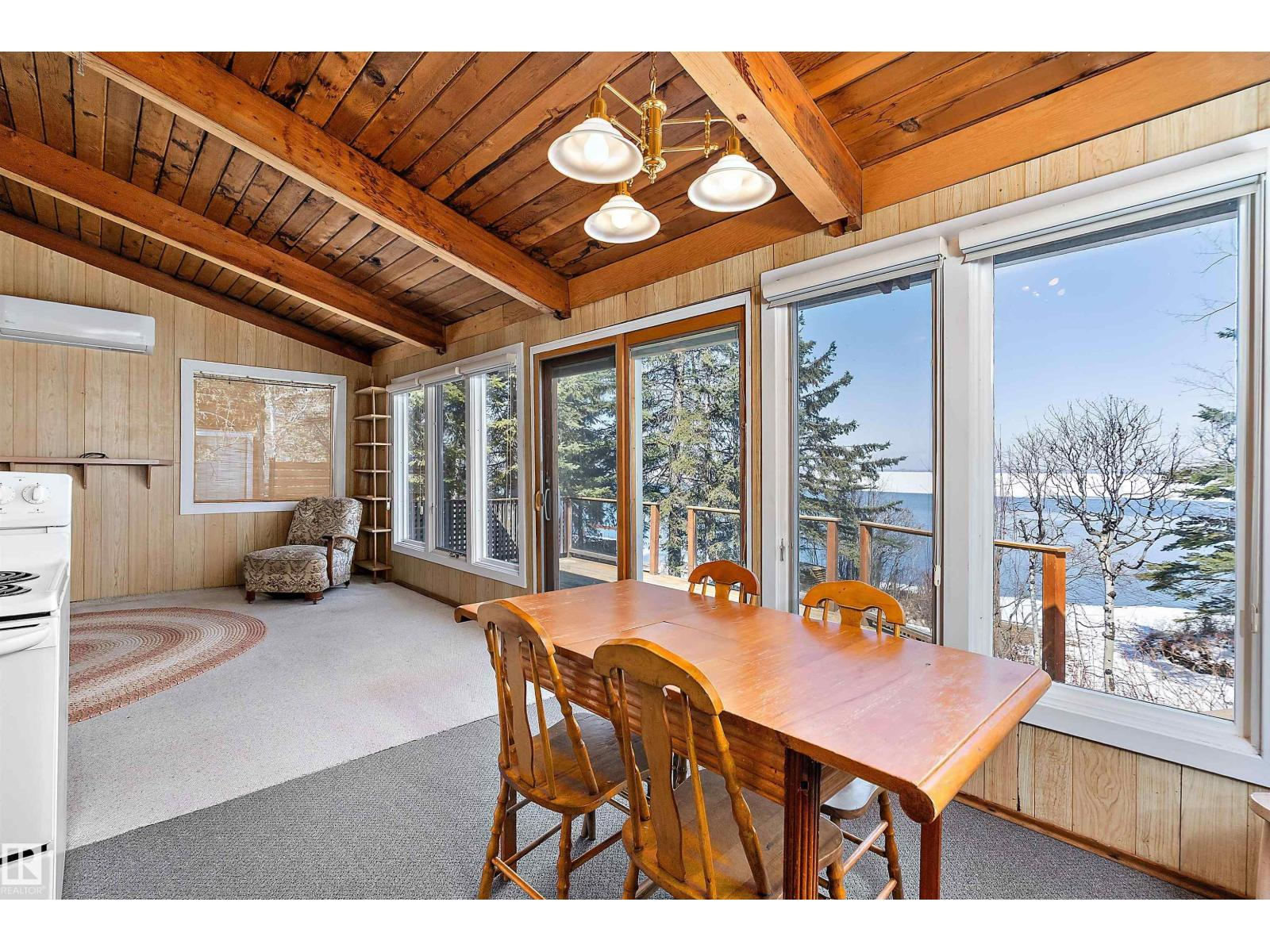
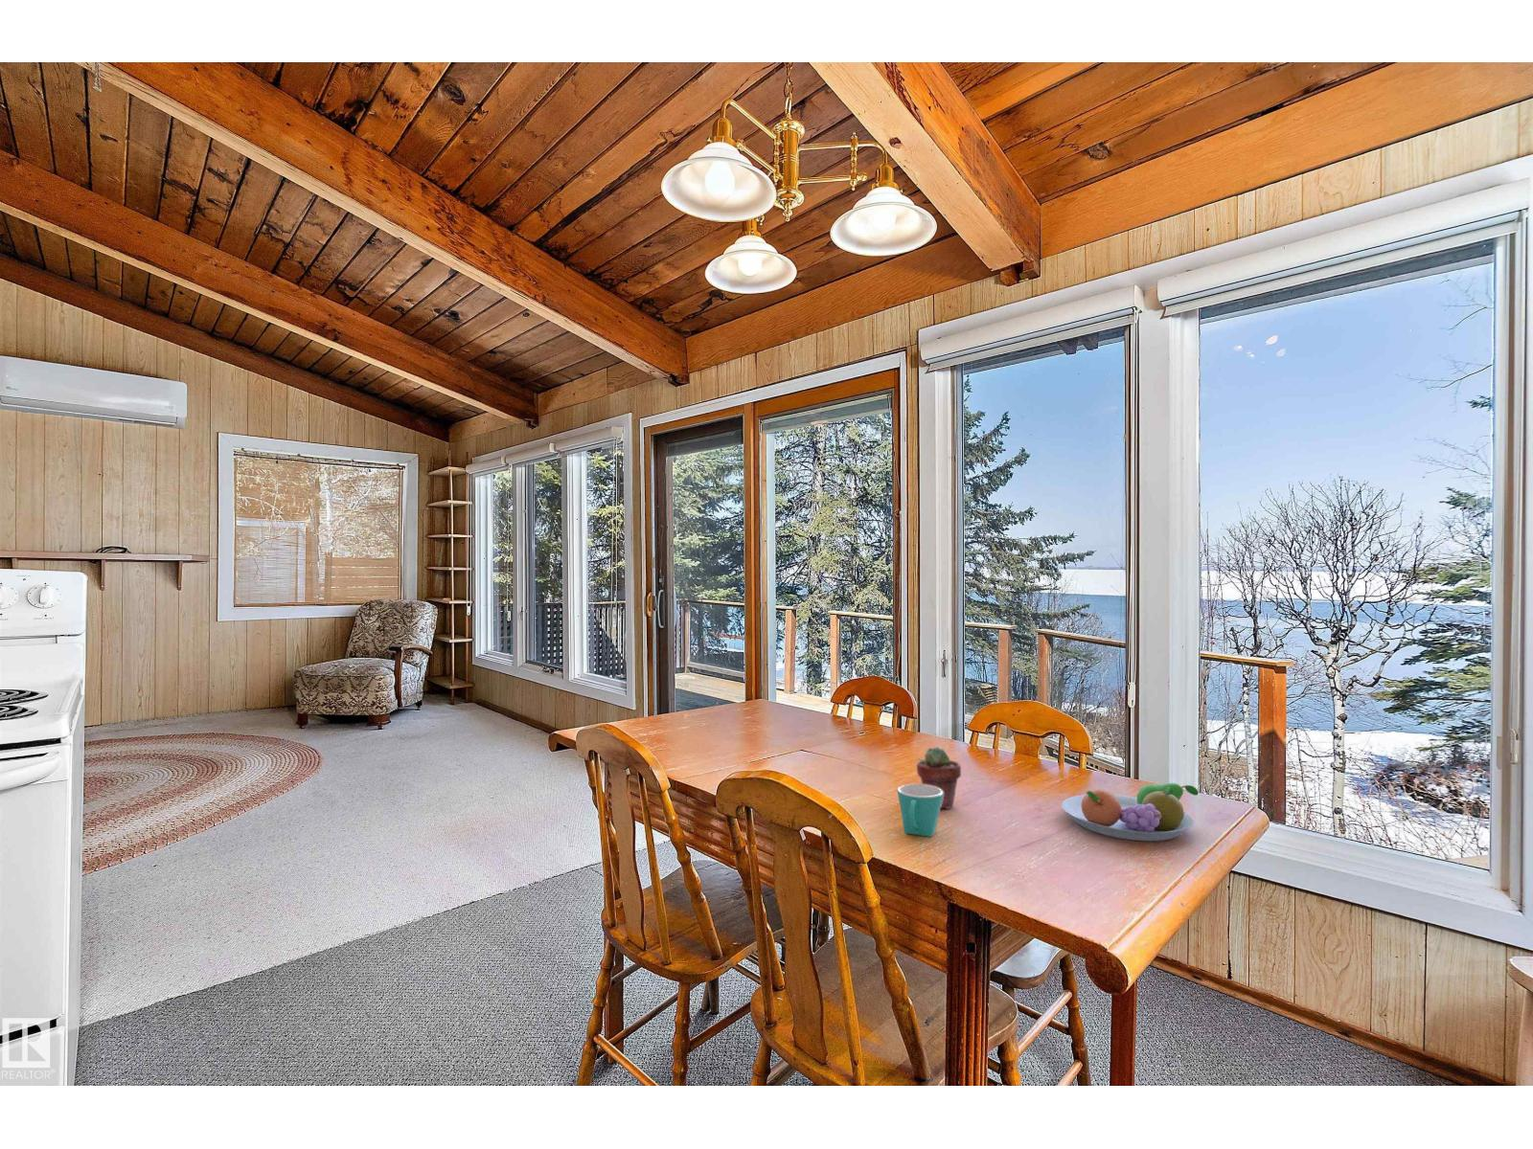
+ fruit bowl (1131, 800)
+ potted succulent (938, 775)
+ mug (917, 813)
